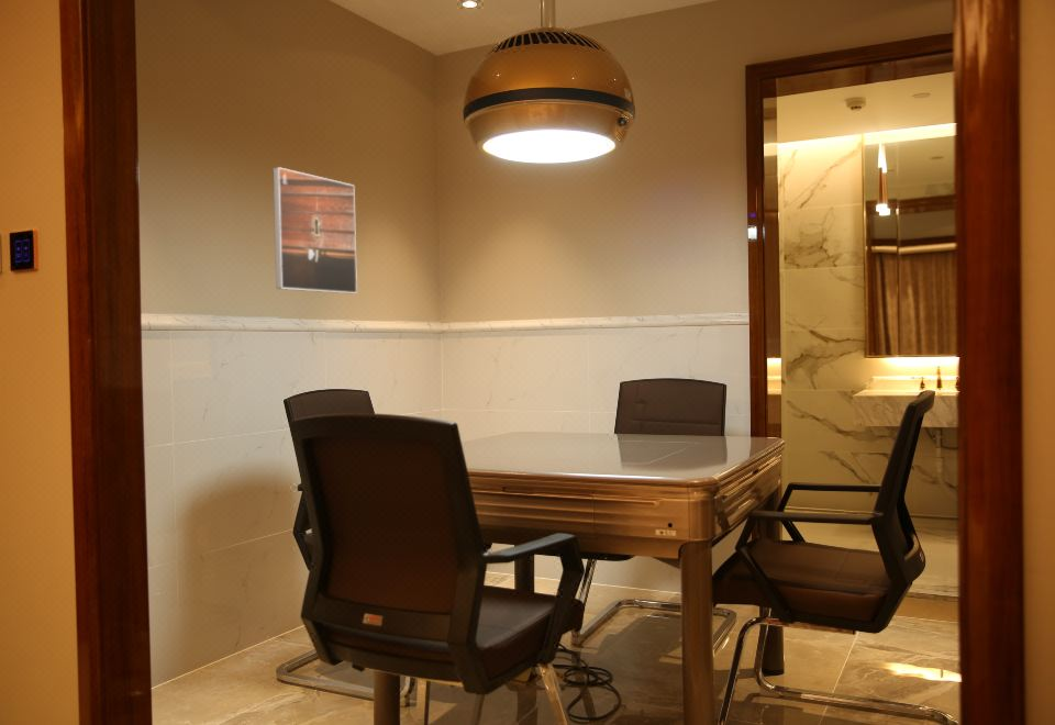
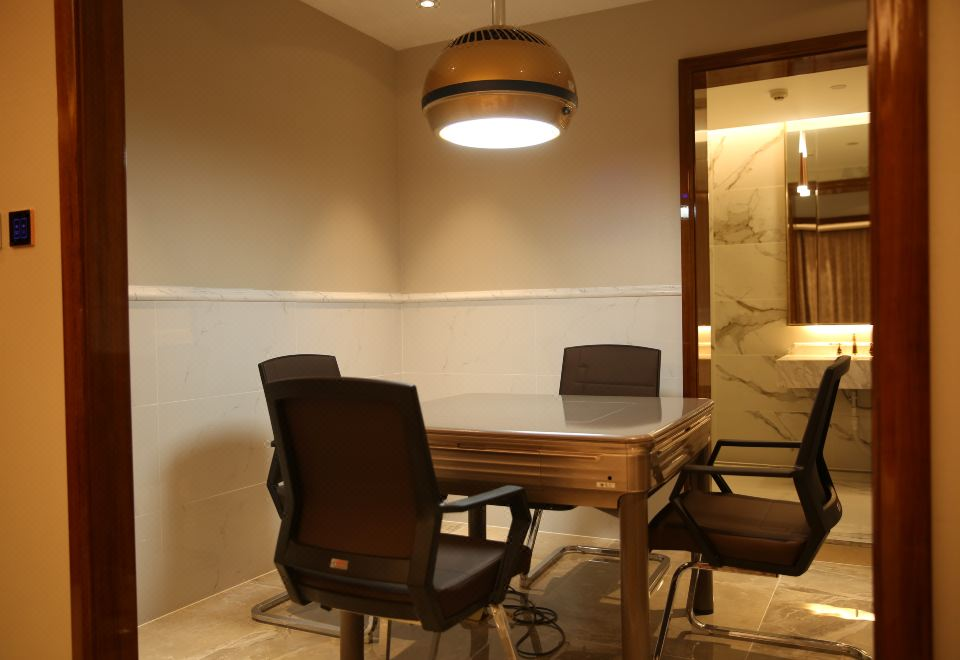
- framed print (316, 234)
